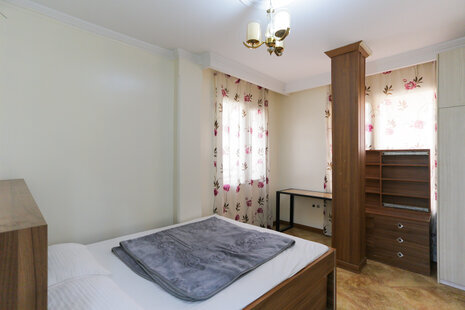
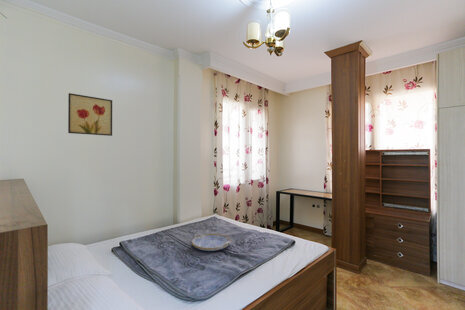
+ serving tray (211, 241)
+ wall art (91, 115)
